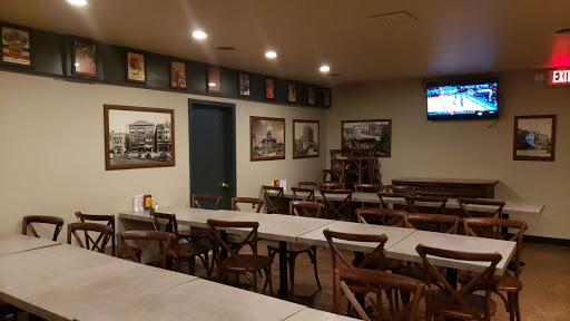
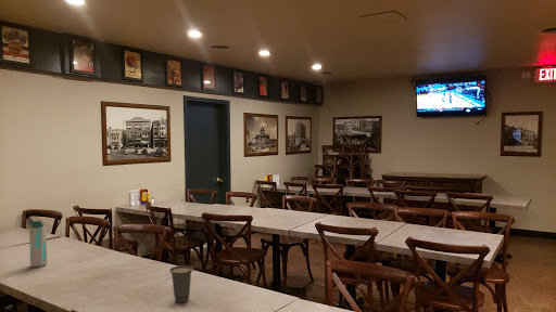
+ cup (181, 284)
+ water bottle (36, 243)
